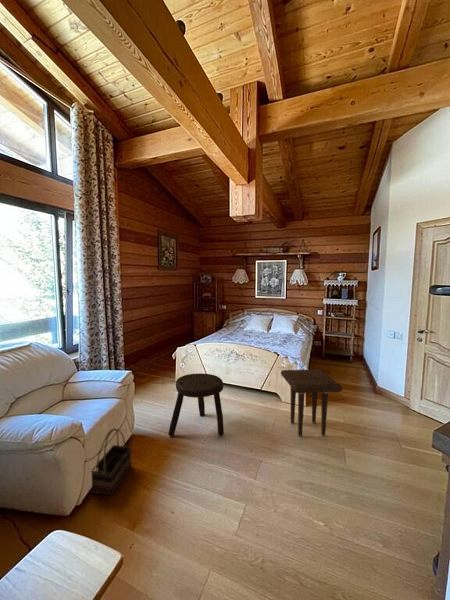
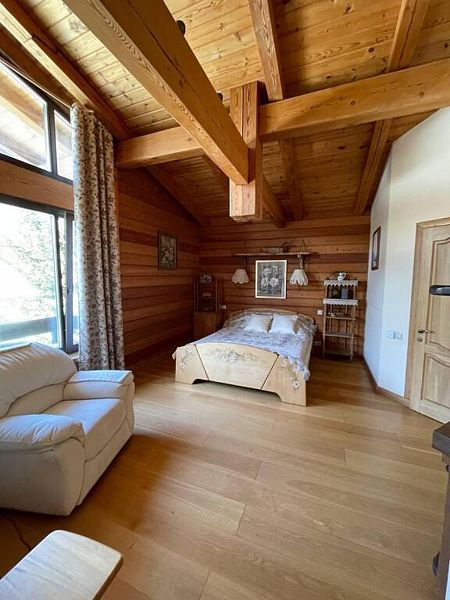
- side table (312, 402)
- stool (198, 404)
- basket (112, 455)
